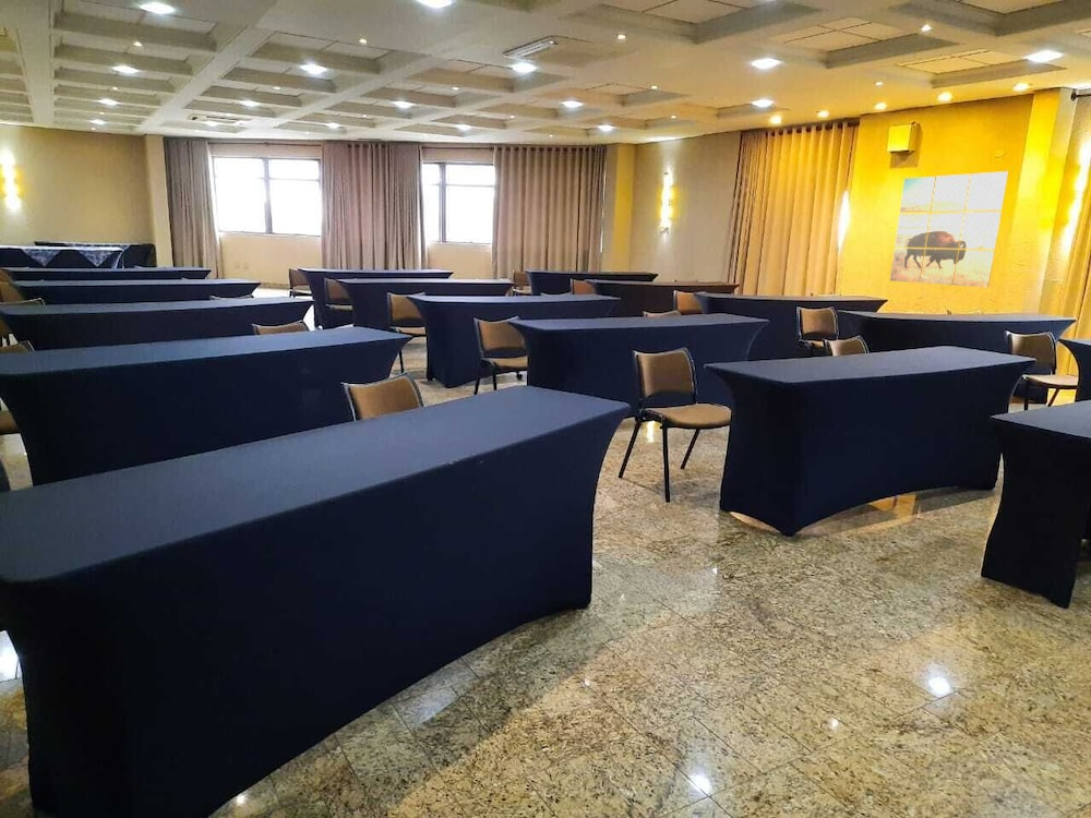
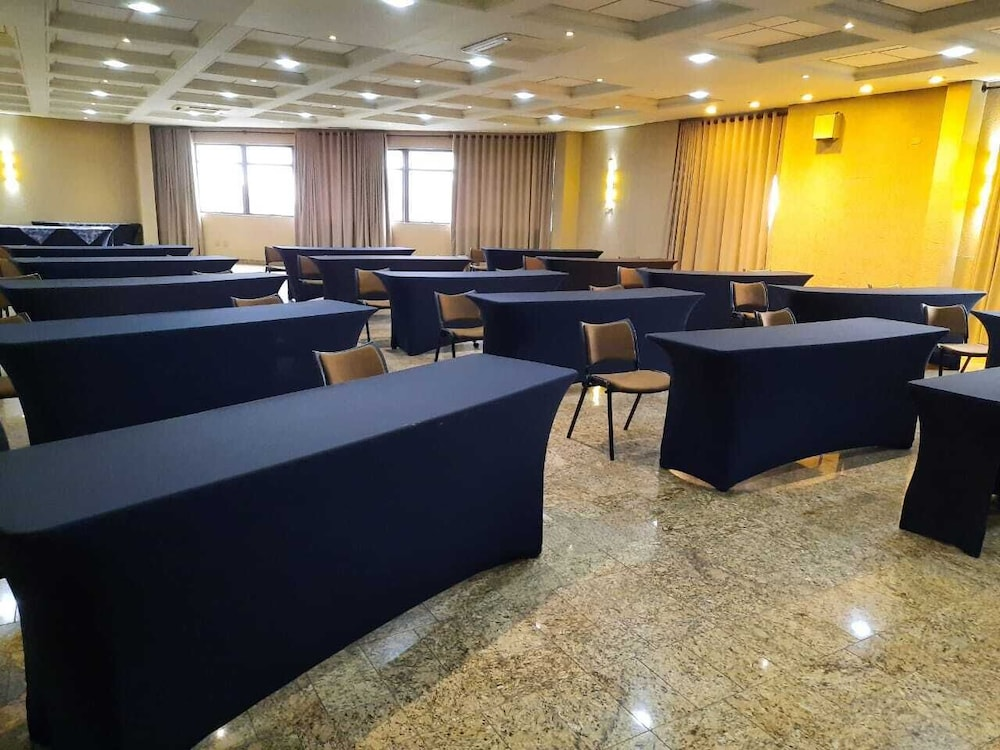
- wall art (944, 230)
